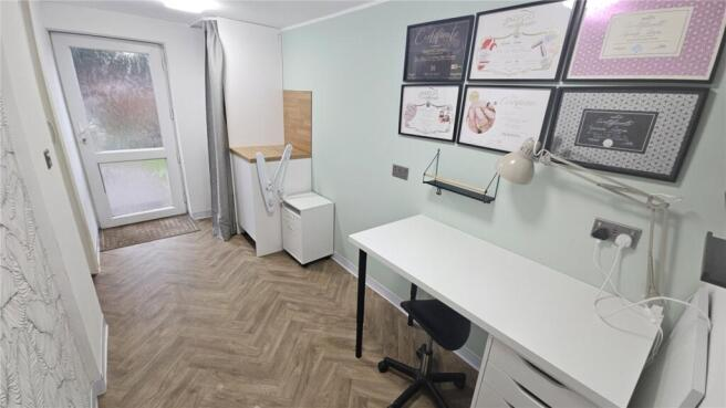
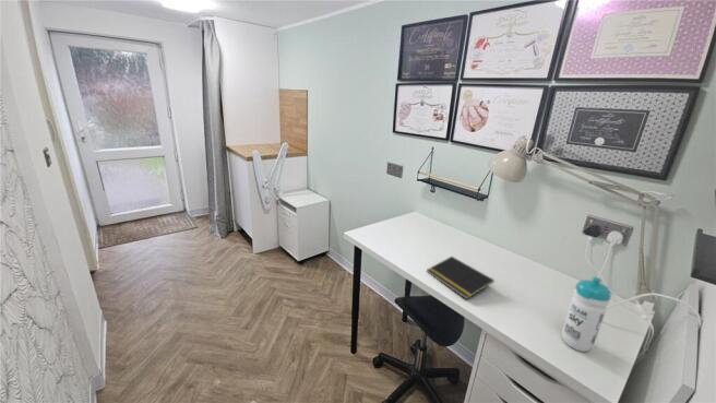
+ water bottle (585, 311)
+ notepad (458, 275)
